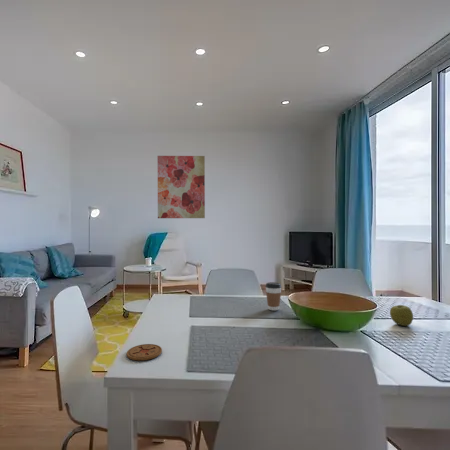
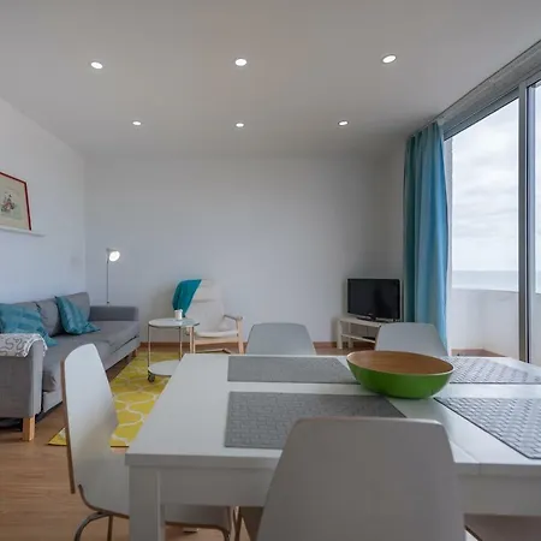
- coffee cup (273, 296)
- coaster (144, 351)
- apple (401, 315)
- wall art (181, 187)
